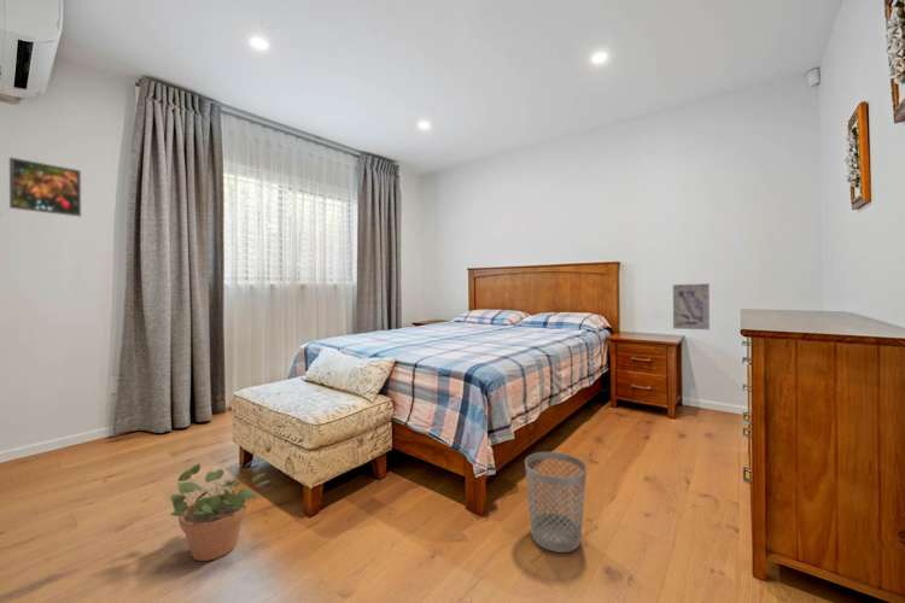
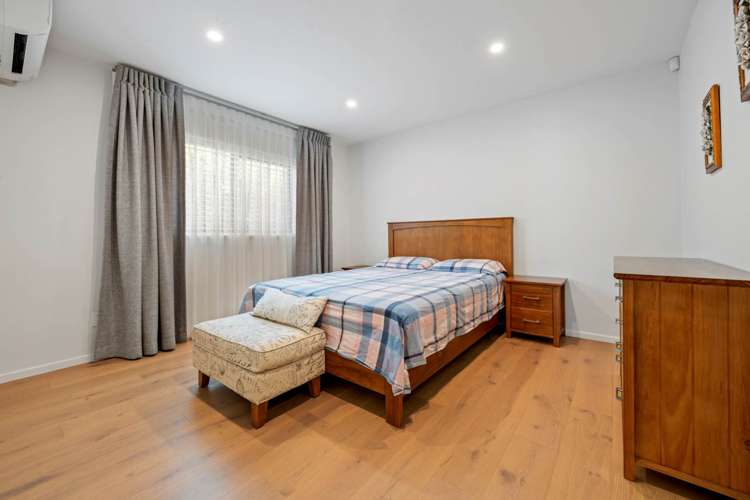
- potted plant (222, 505)
- wastebasket (555, 499)
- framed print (46, 188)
- wall art (690, 306)
